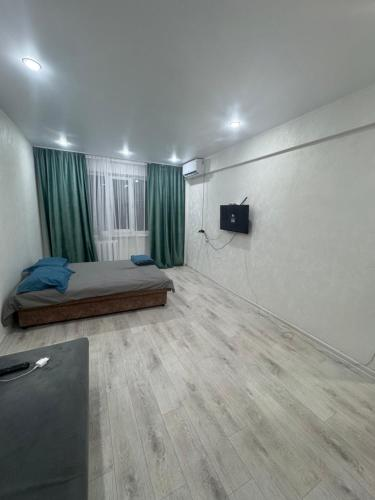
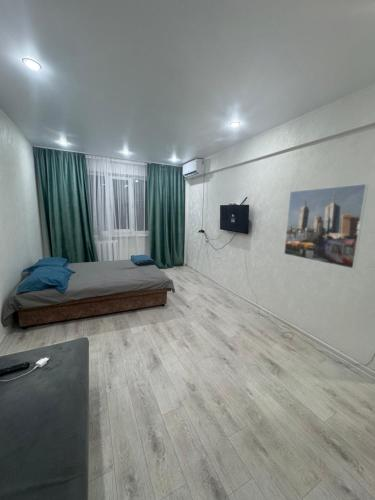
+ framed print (318, 225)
